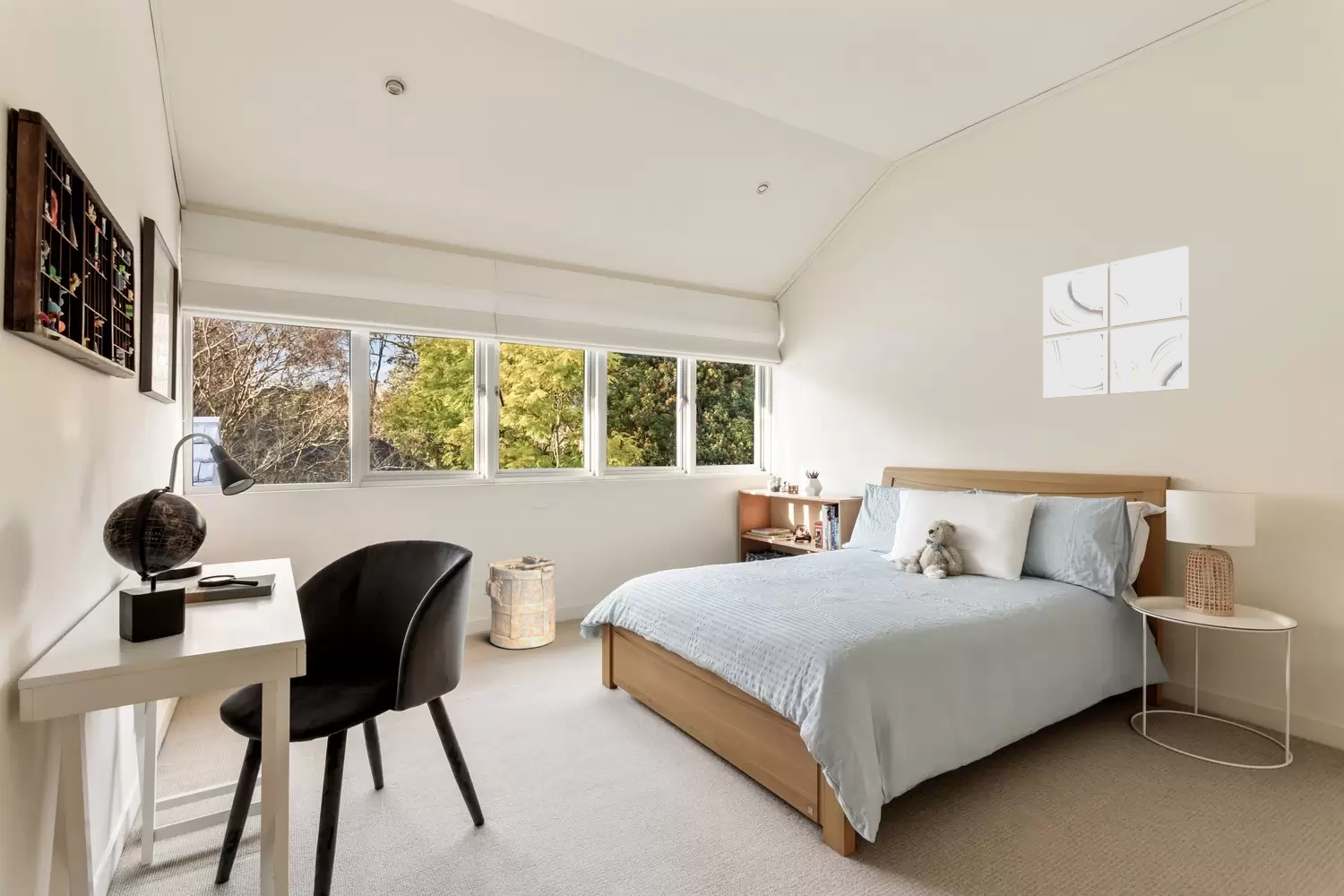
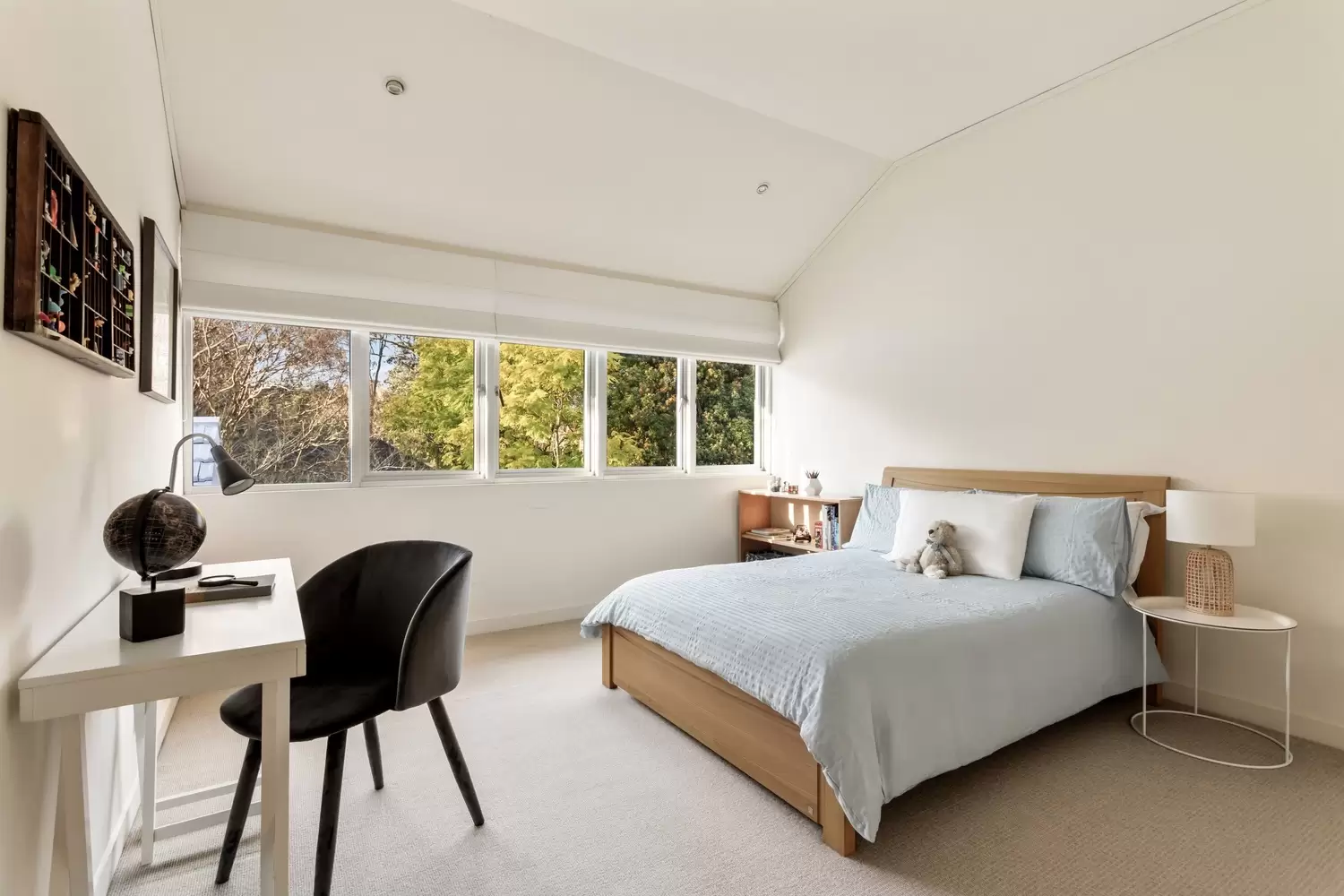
- laundry hamper (520, 598)
- wall art (1110, 330)
